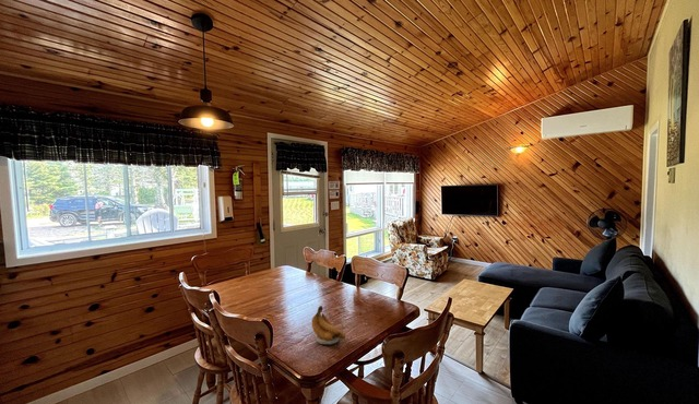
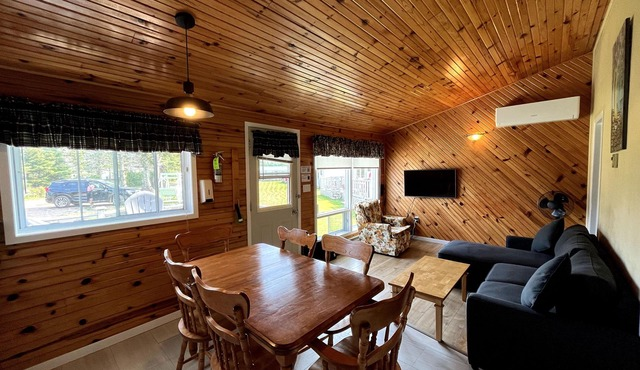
- banana (328, 325)
